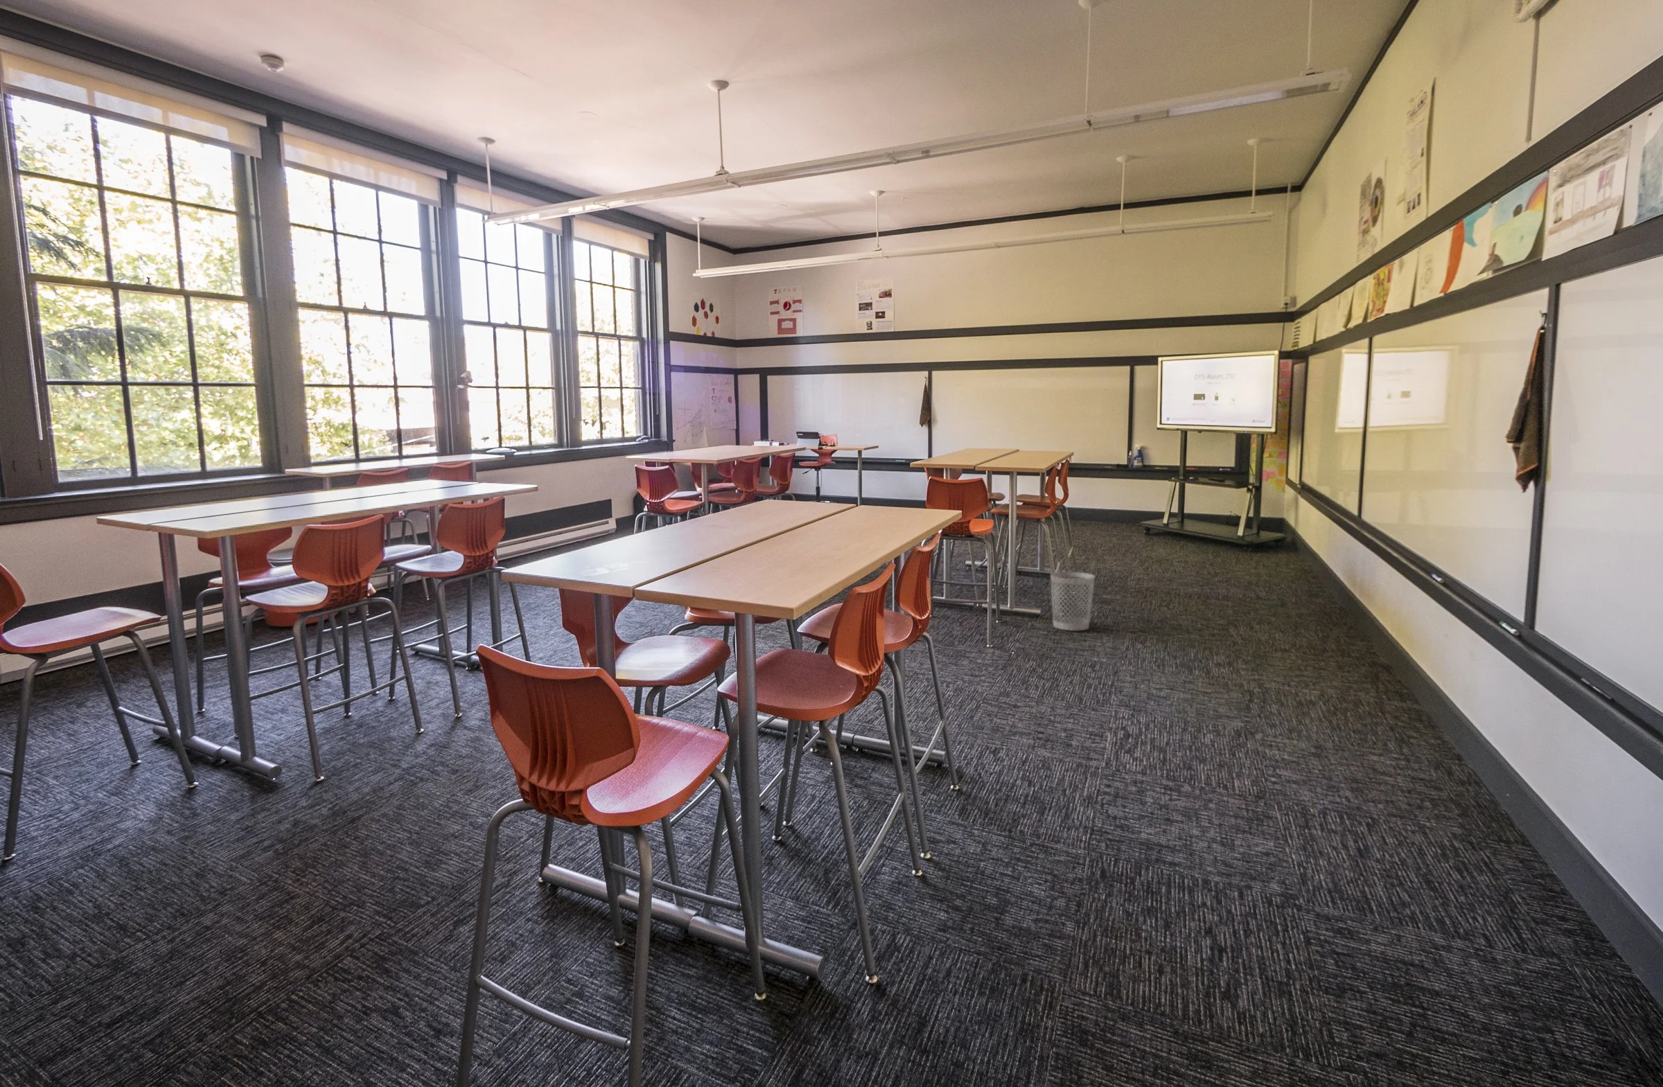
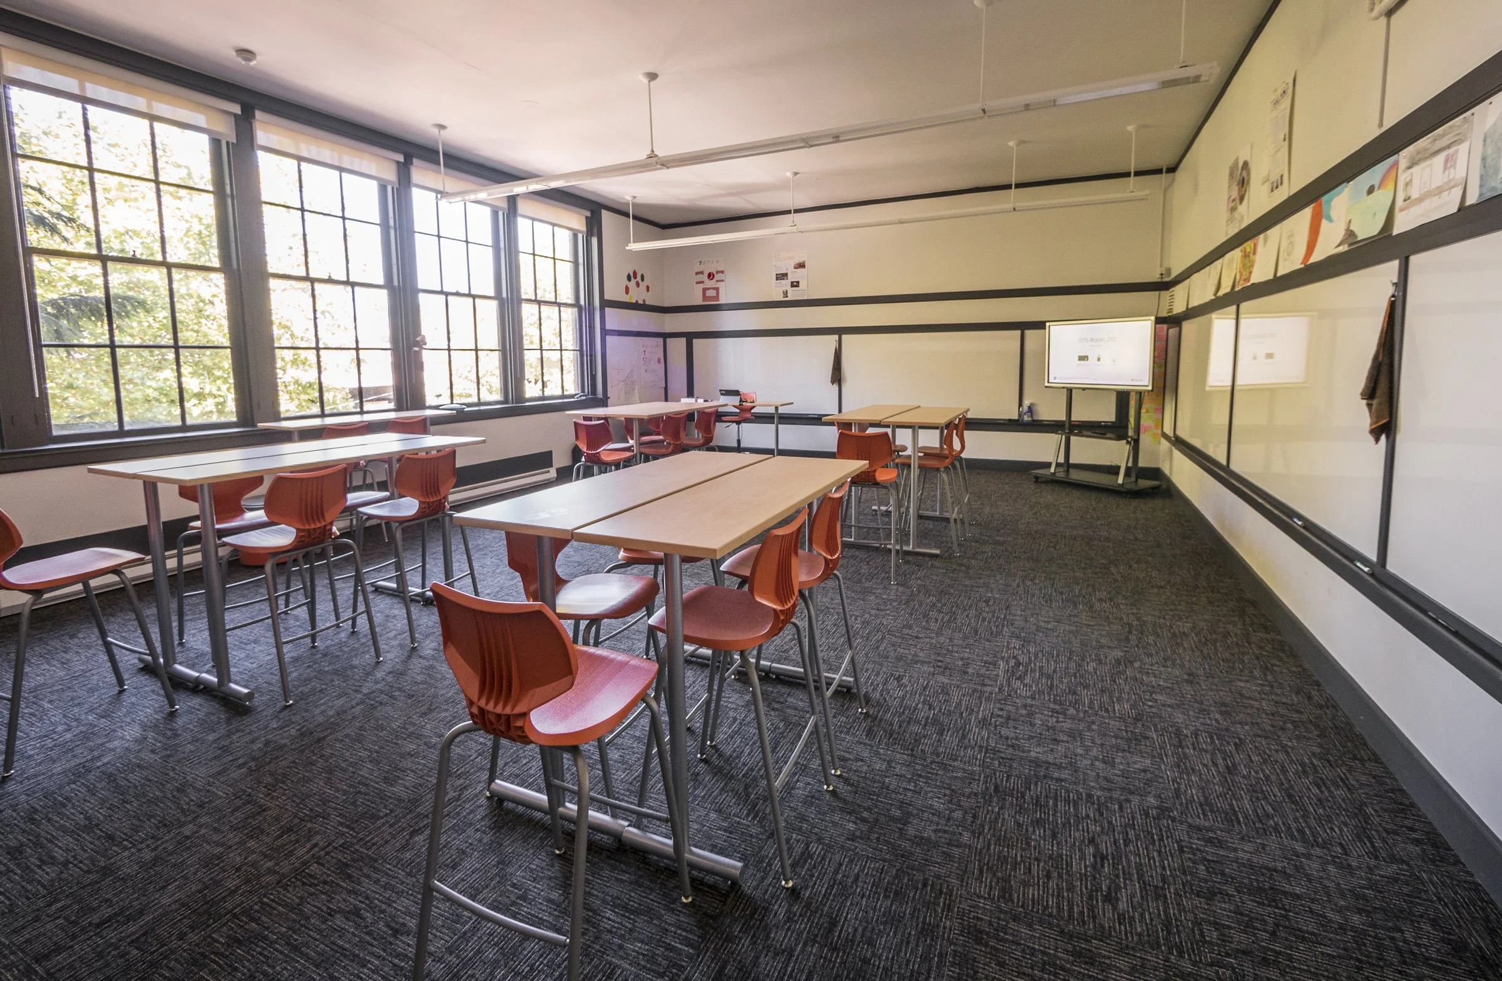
- wastebasket (1071, 601)
